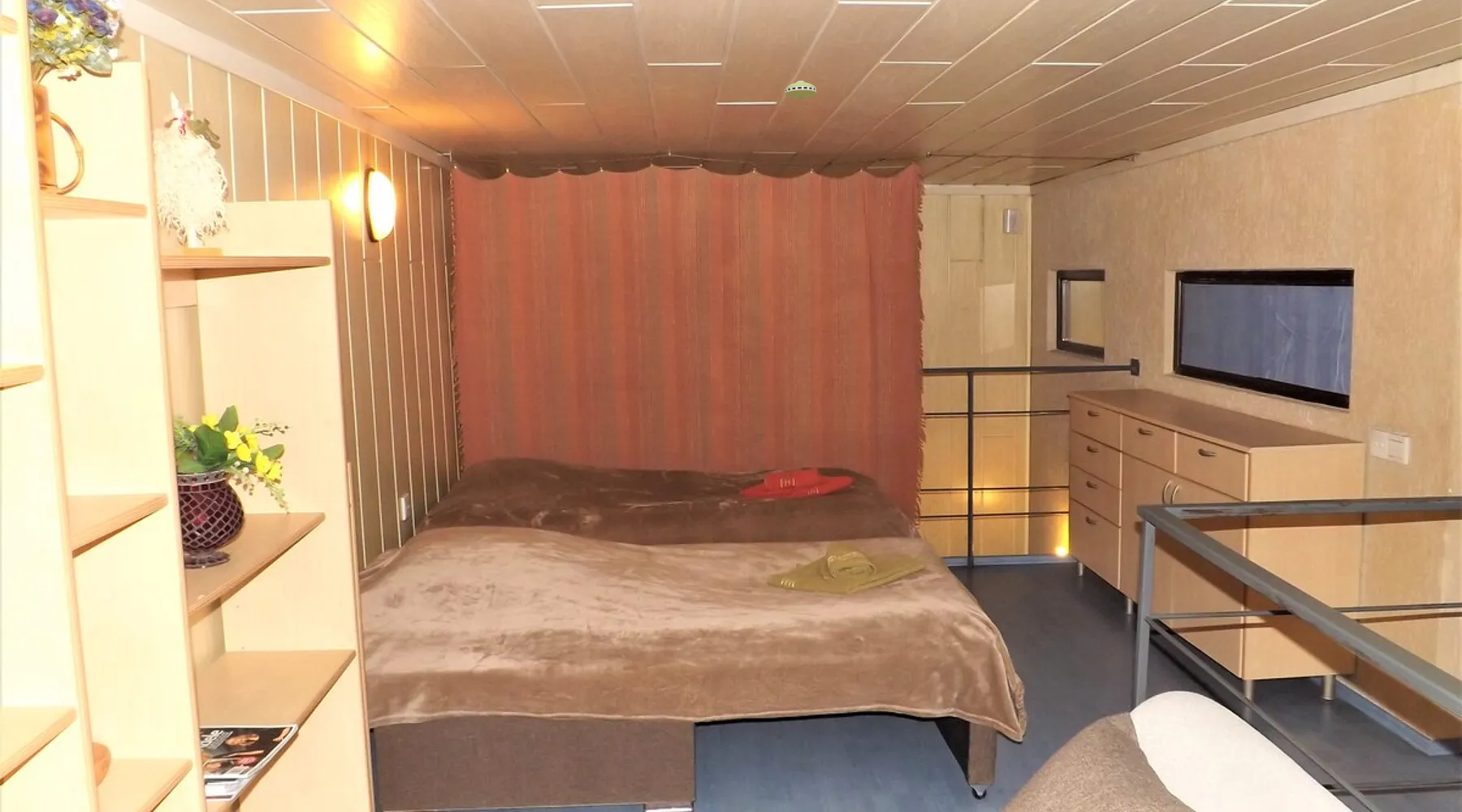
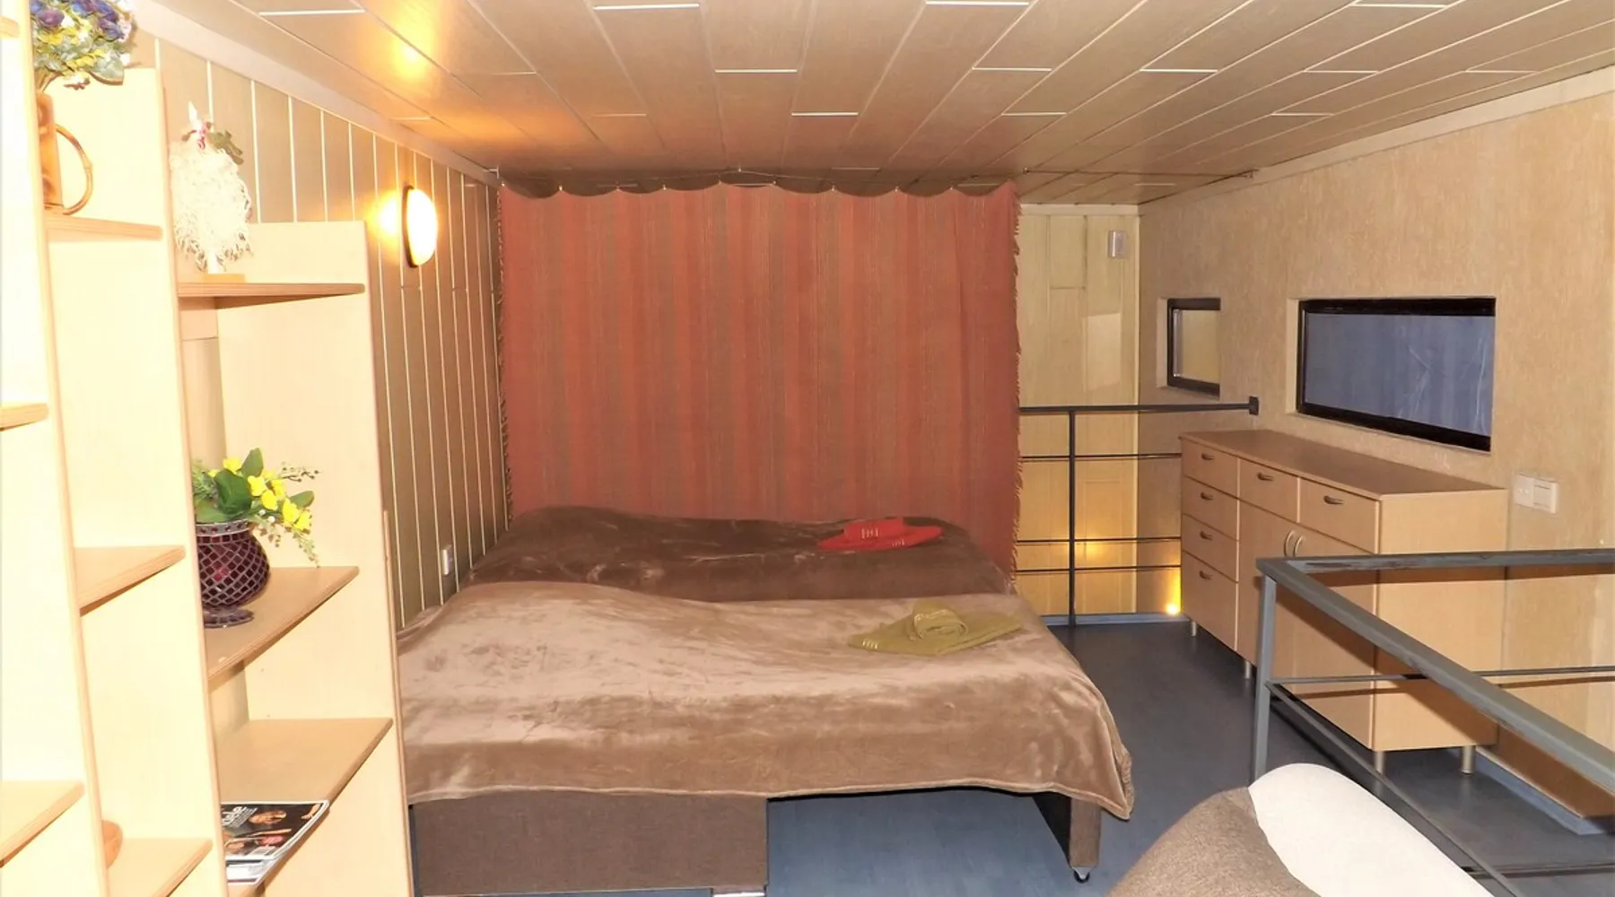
- smoke detector (800, 90)
